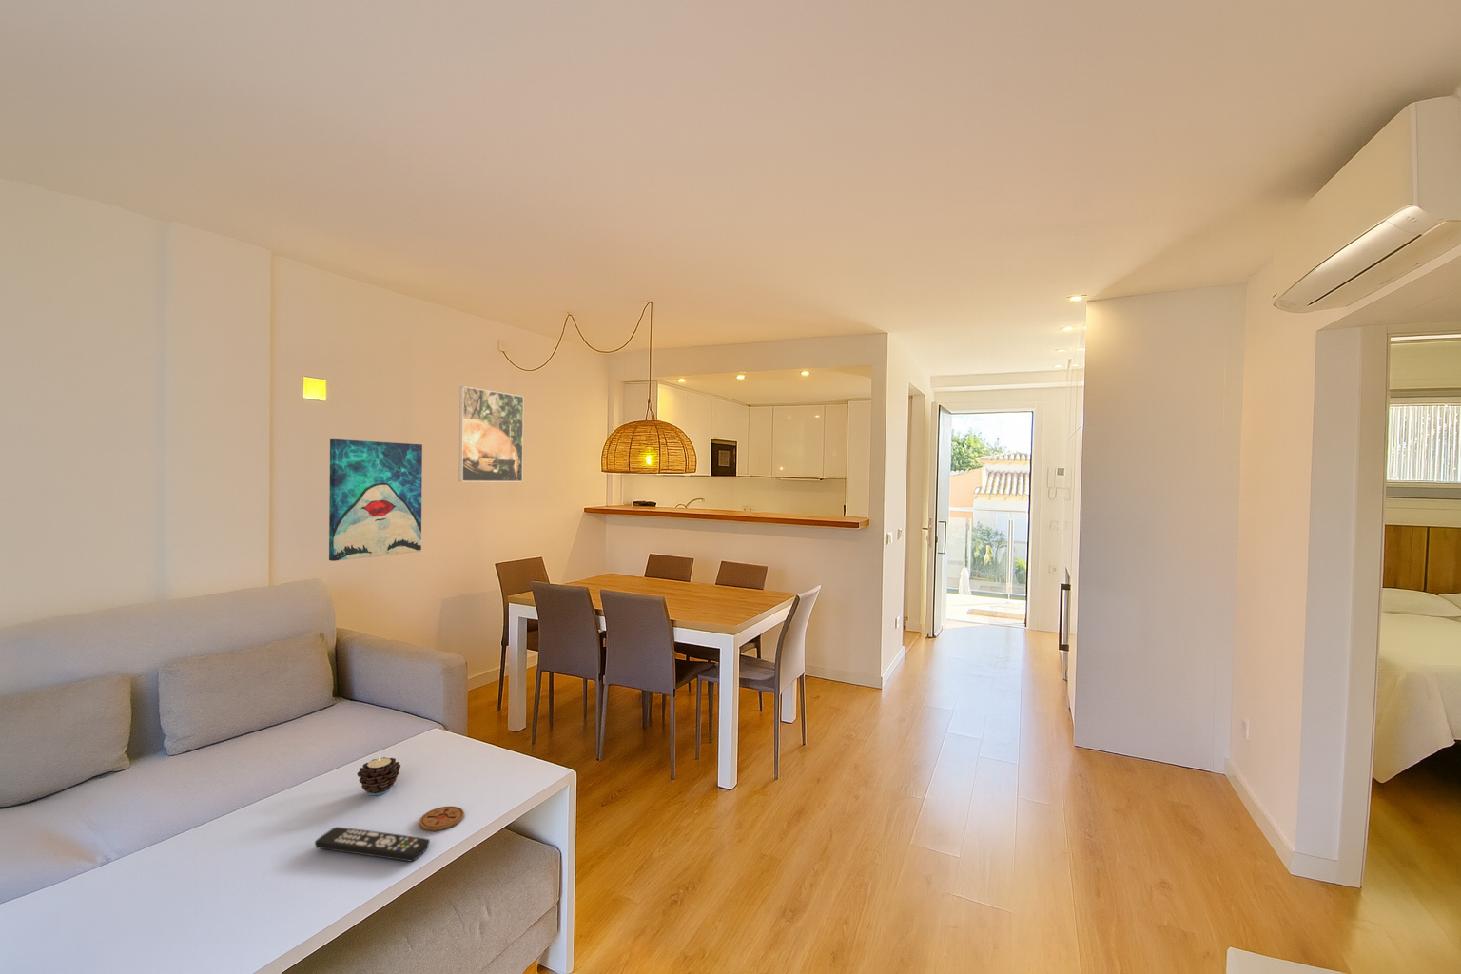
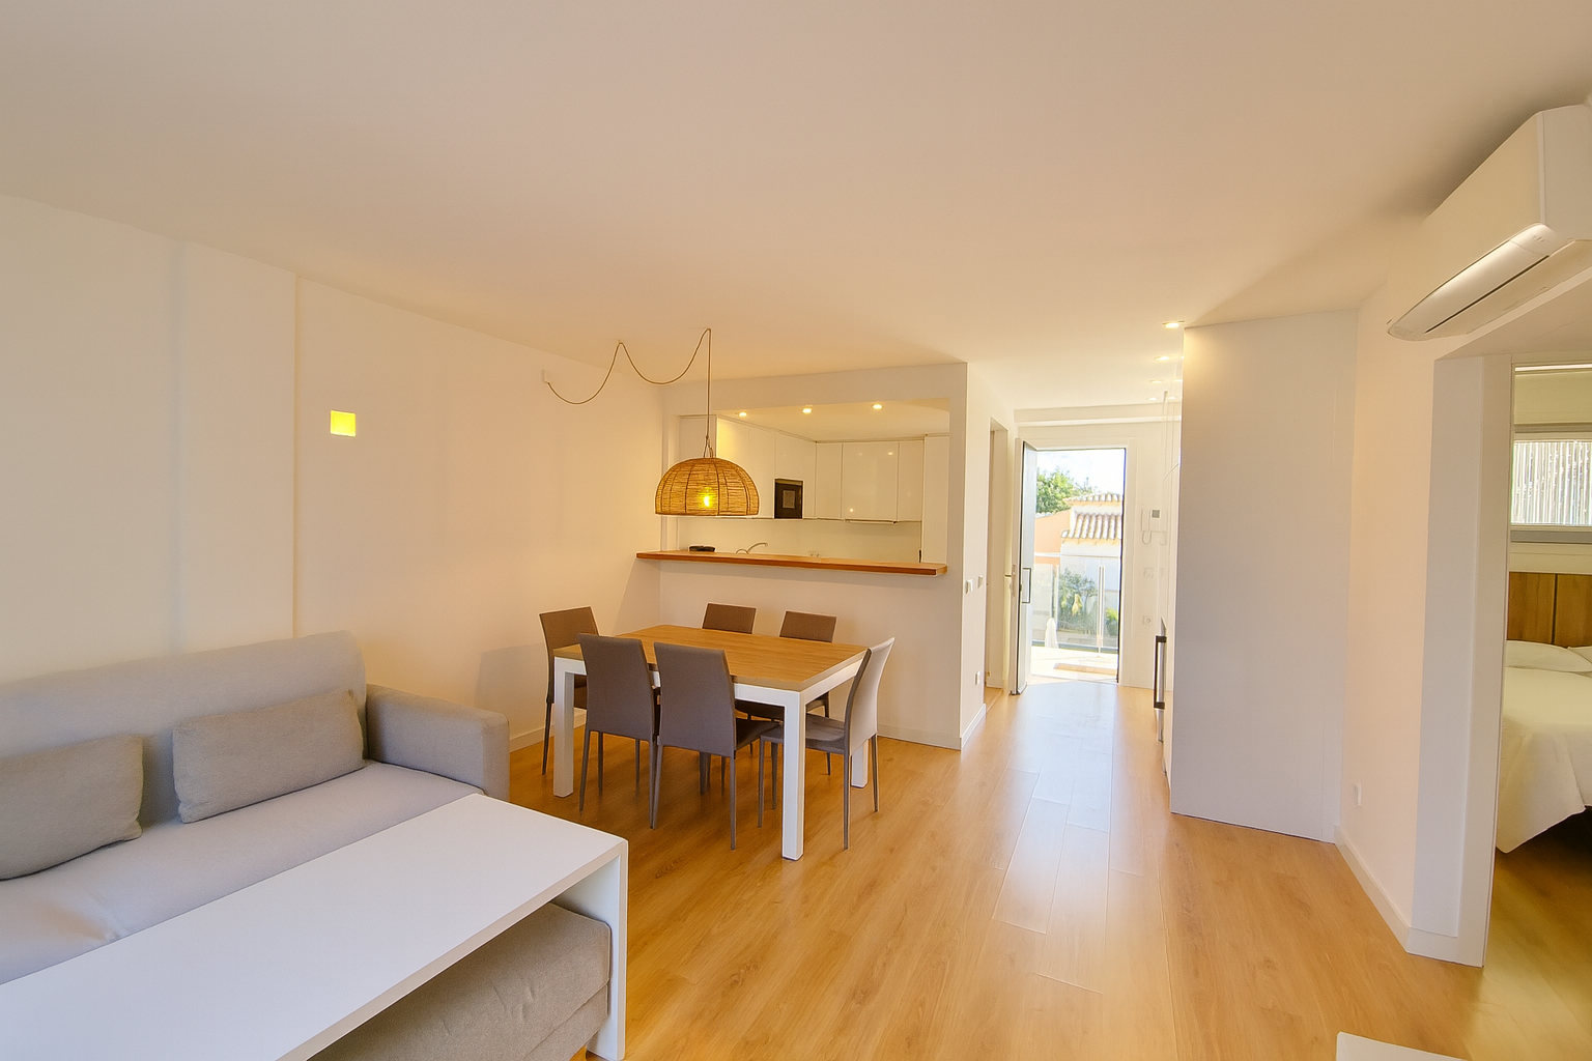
- wall art (378, 498)
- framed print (492, 437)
- coaster (441, 817)
- candle (378, 773)
- remote control (372, 844)
